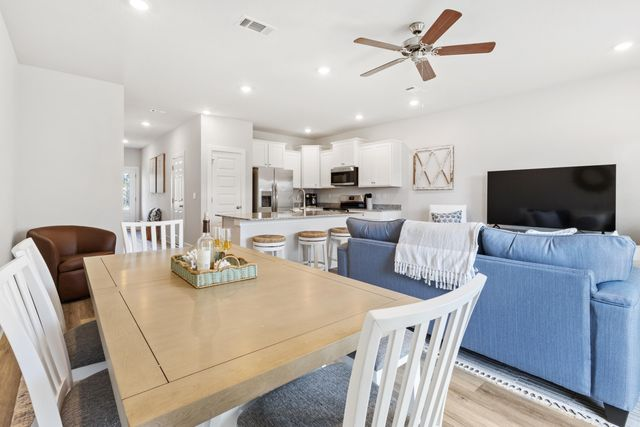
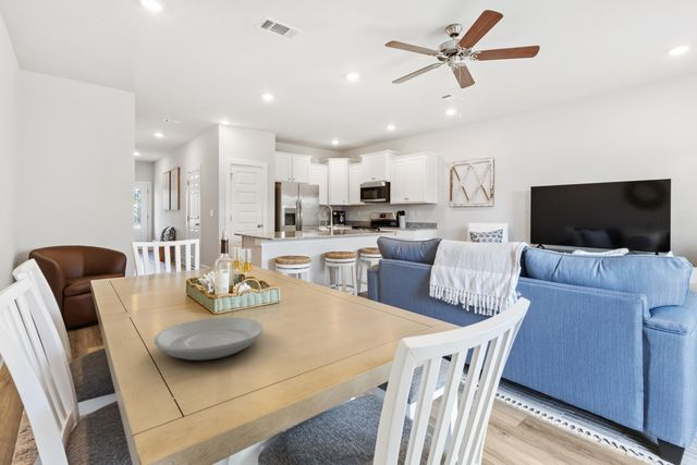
+ plate (211, 338)
